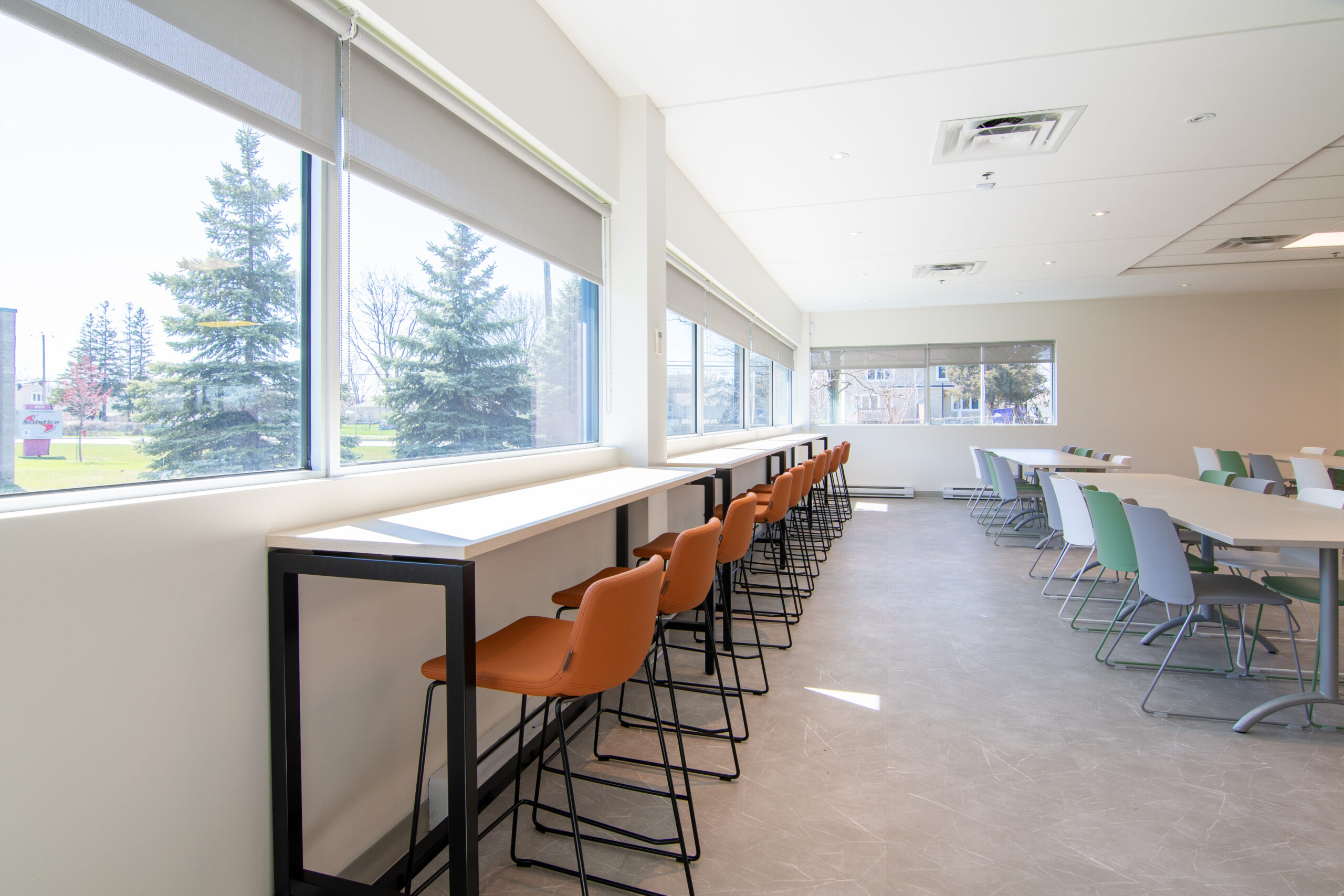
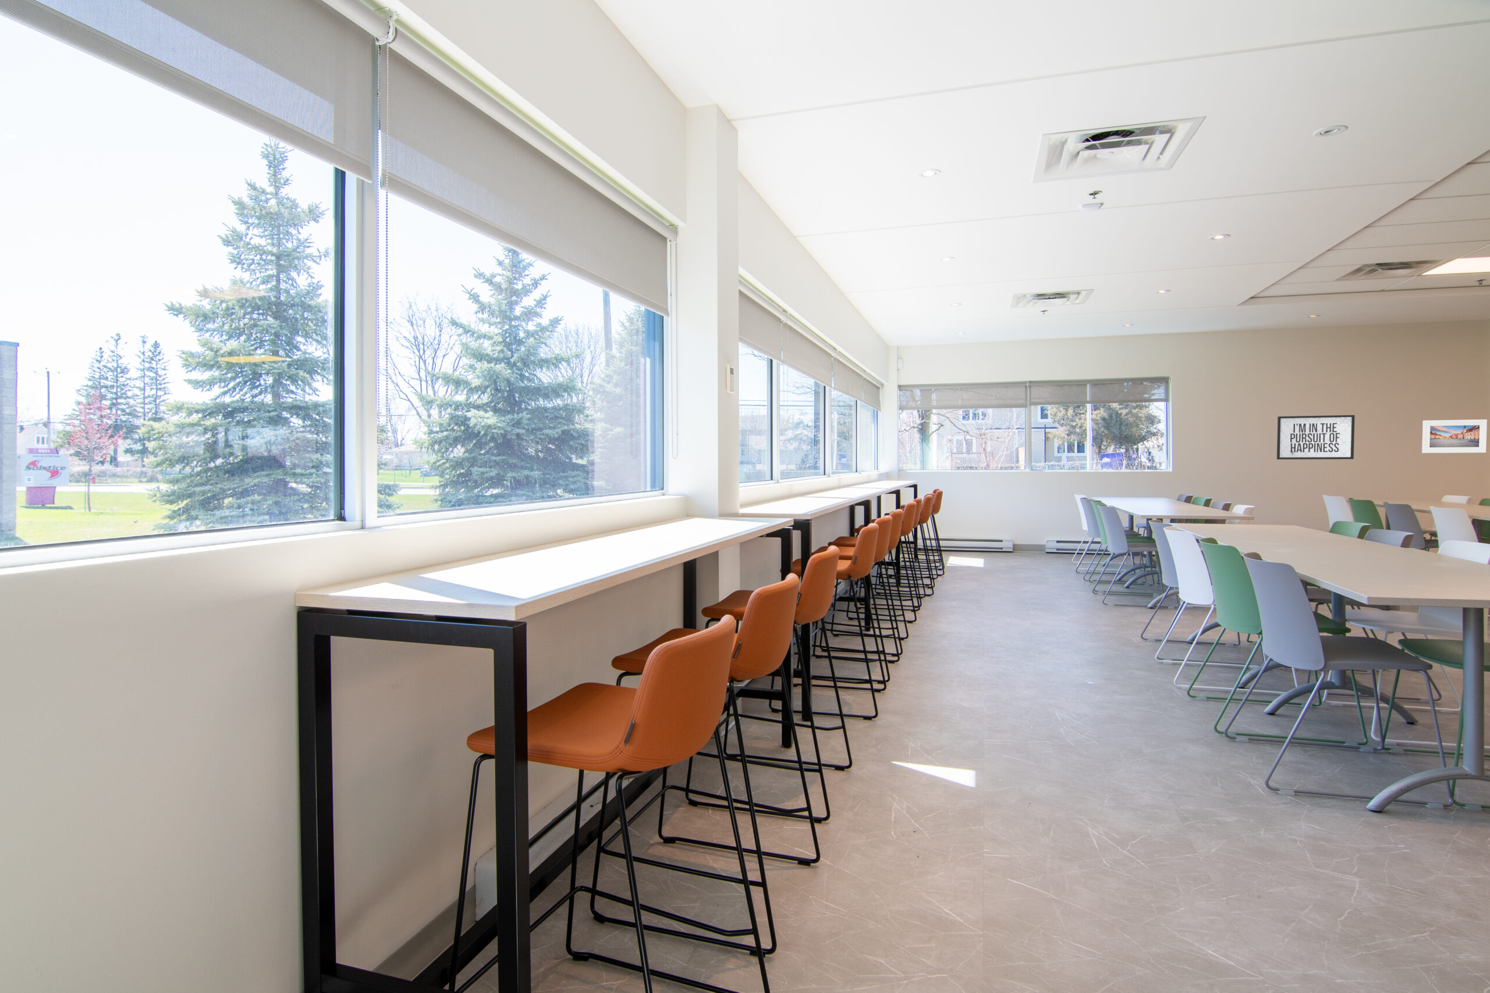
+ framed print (1453, 437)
+ mirror (1315, 438)
